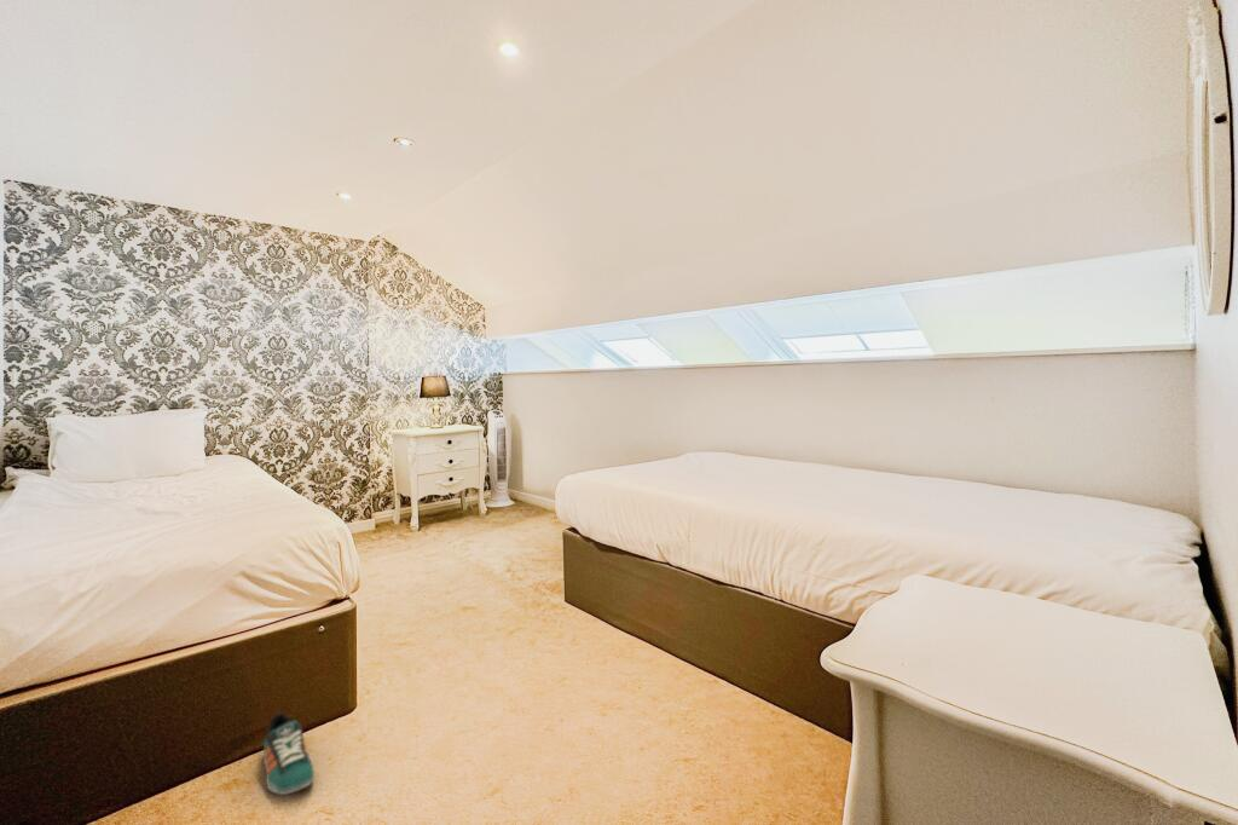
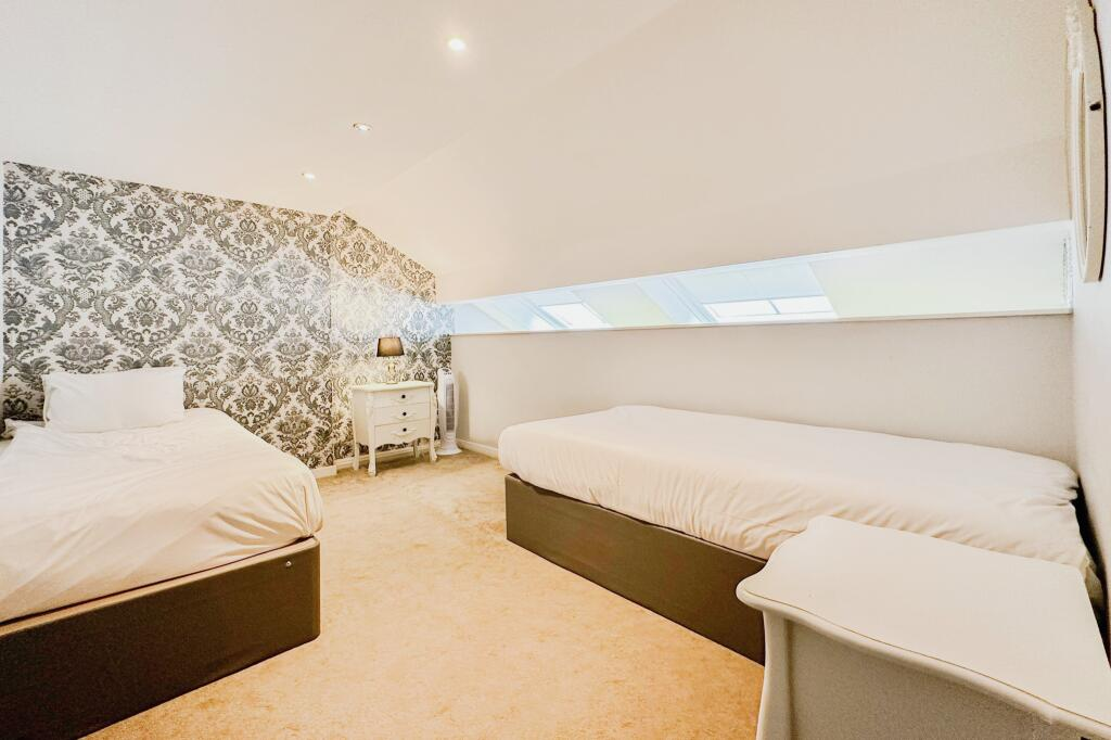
- sneaker (284, 750)
